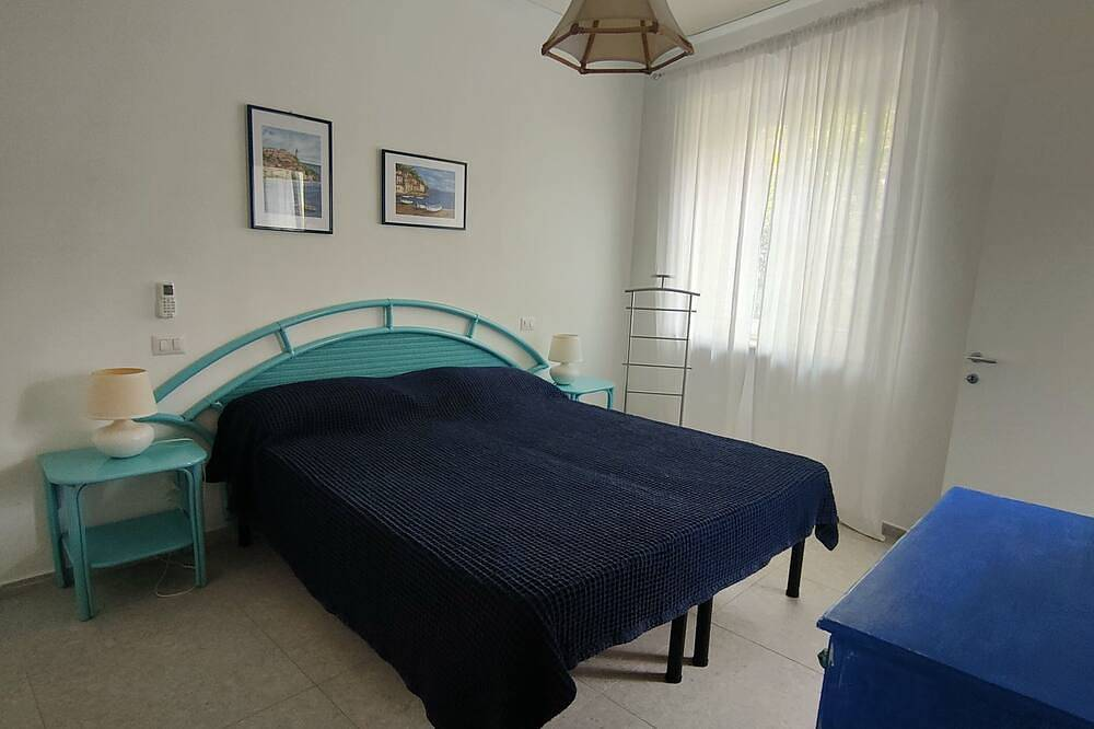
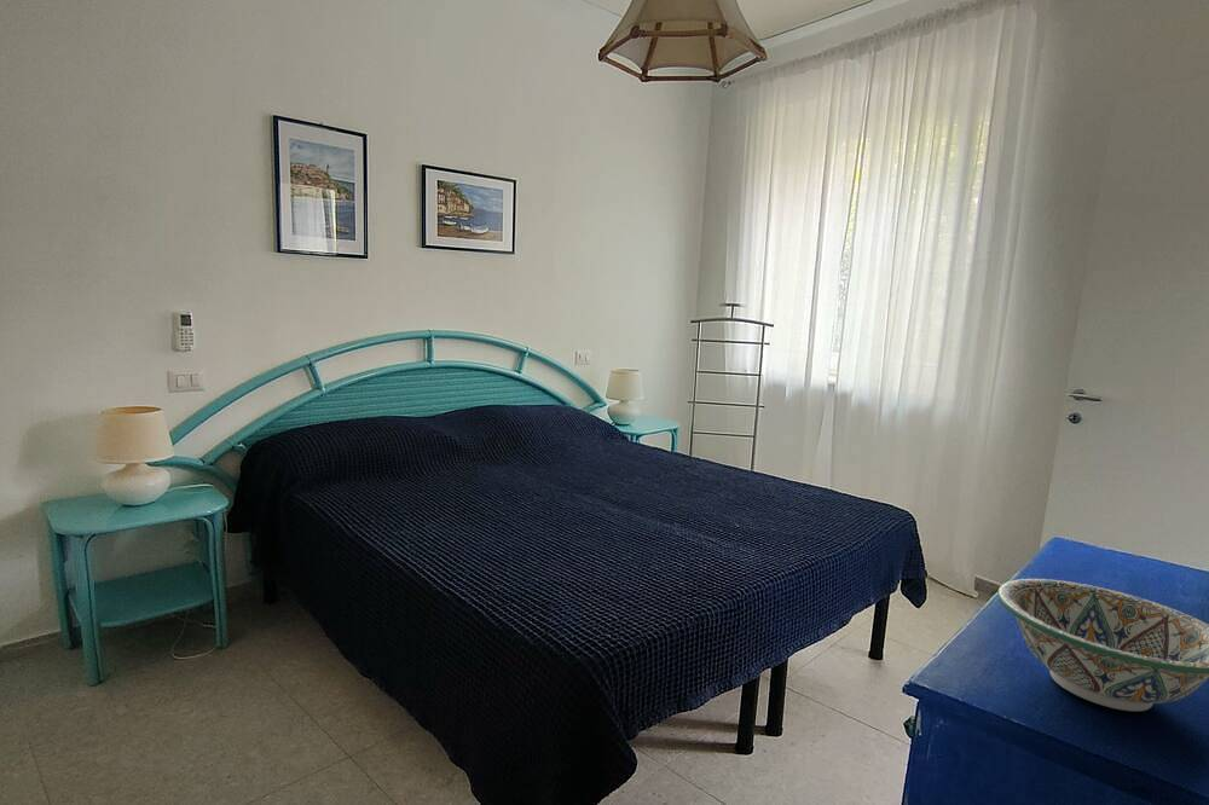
+ decorative bowl (1105, 650)
